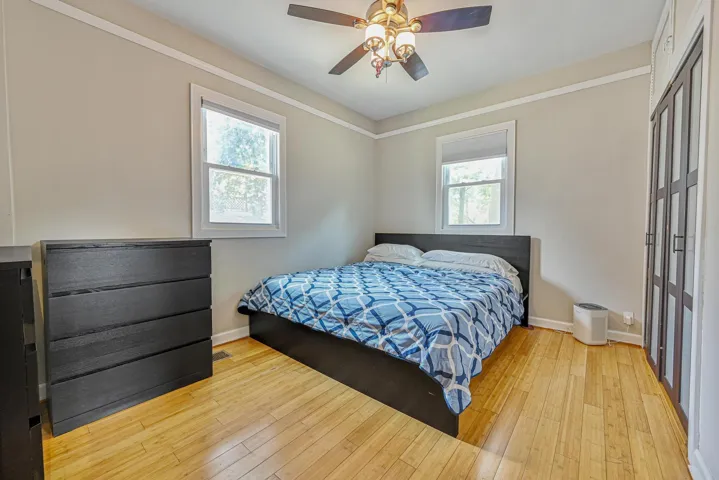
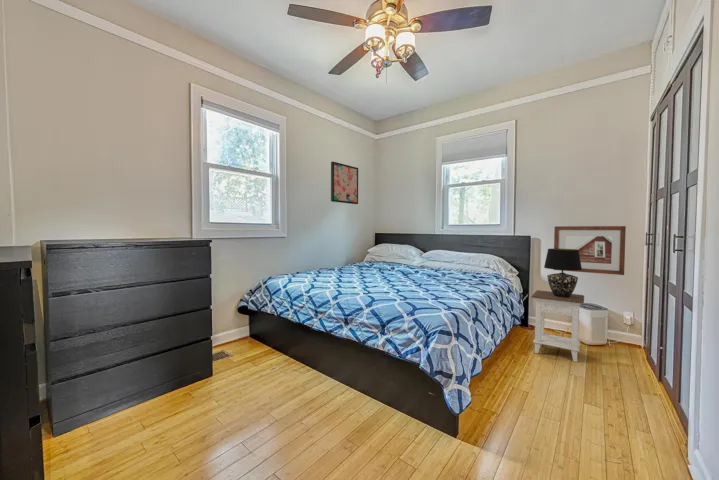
+ wall art (345, 183)
+ nightstand (557, 313)
+ table lamp (562, 272)
+ picture frame (587, 249)
